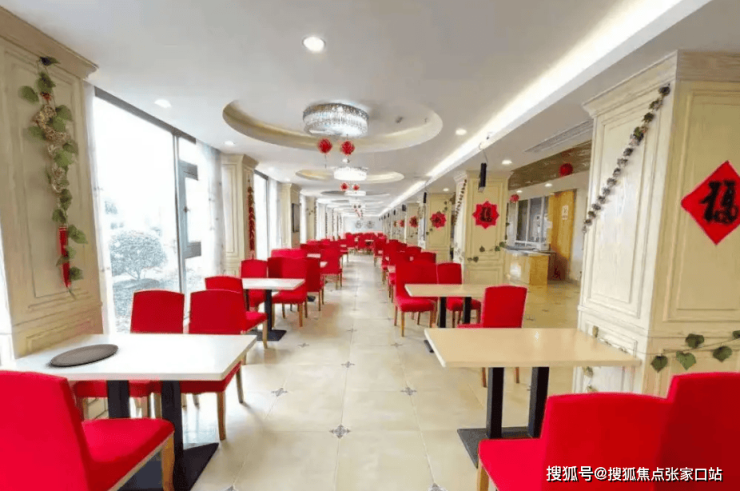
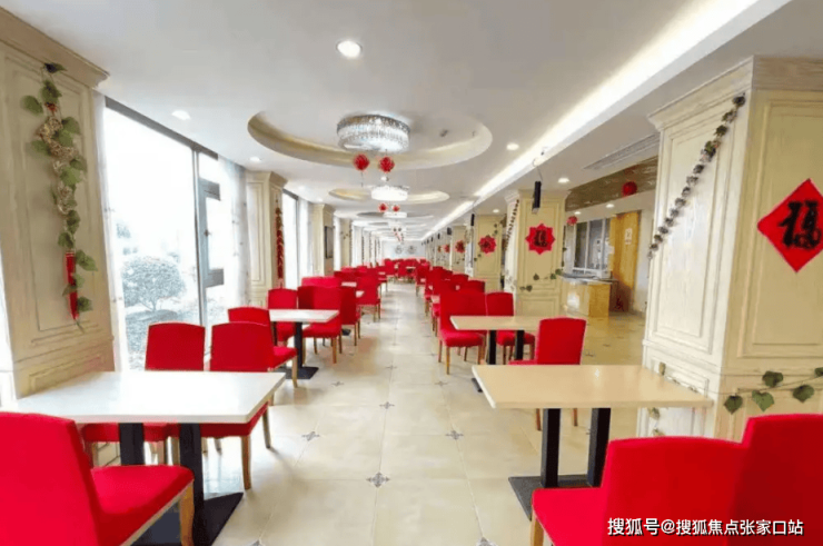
- plate (86, 354)
